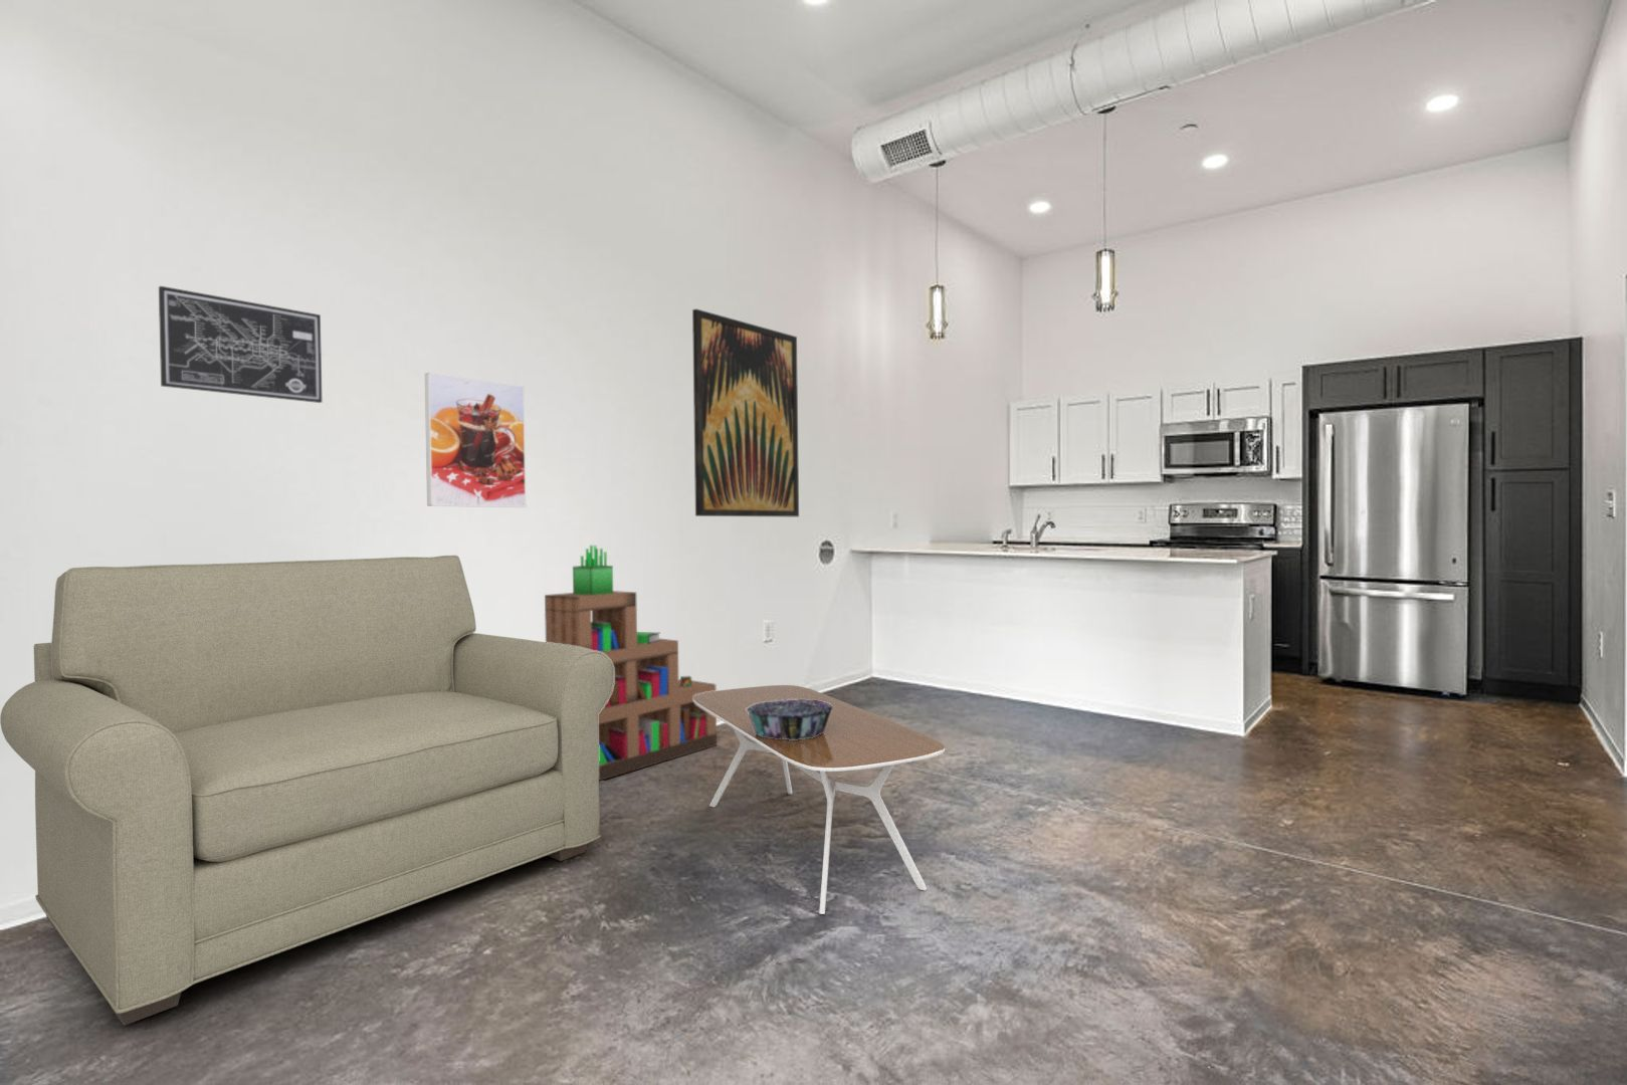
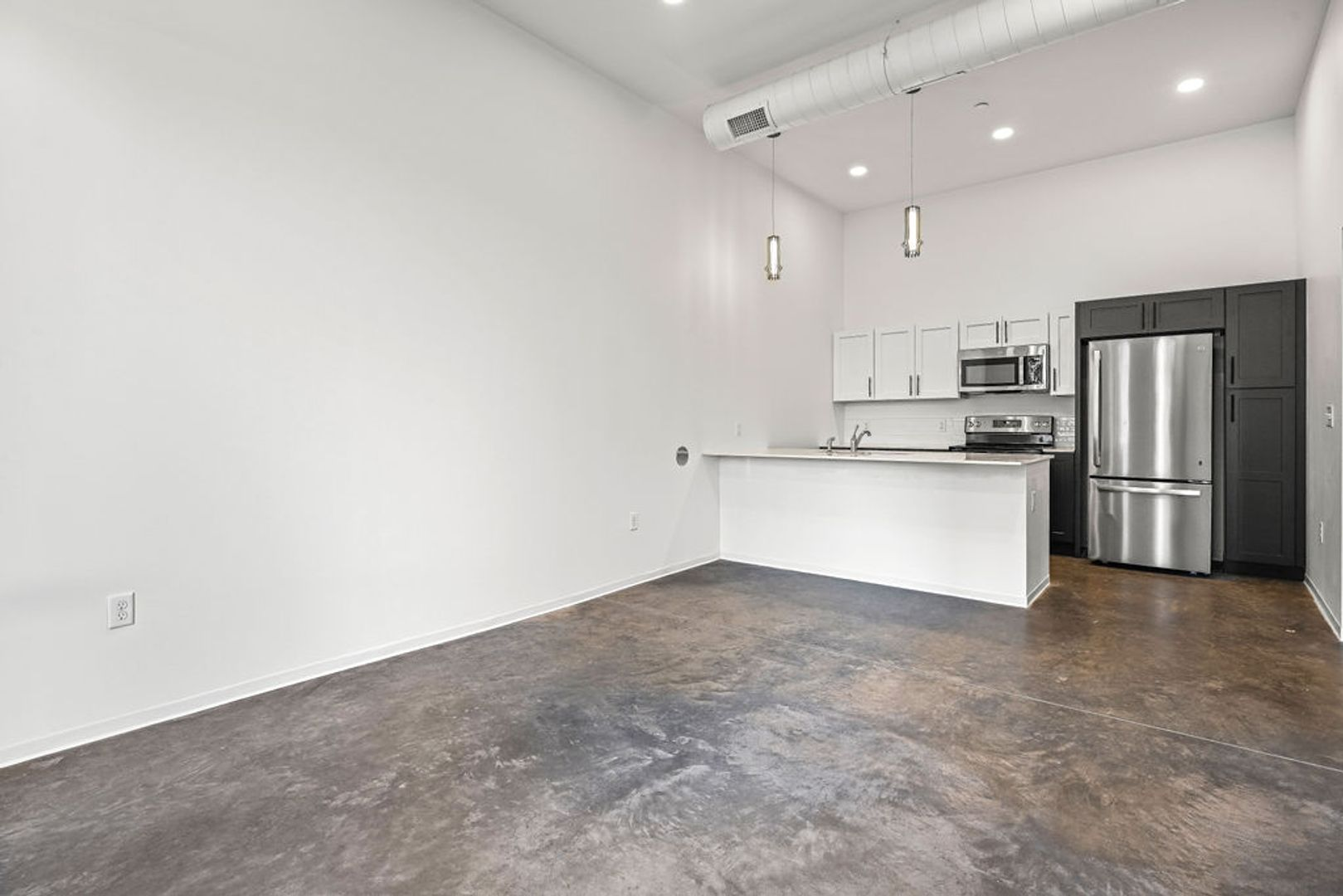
- coffee table (806, 773)
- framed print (477, 443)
- decorative bowl (790, 719)
- bookshelf (635, 651)
- wall art (245, 348)
- wall art (749, 420)
- sofa (338, 723)
